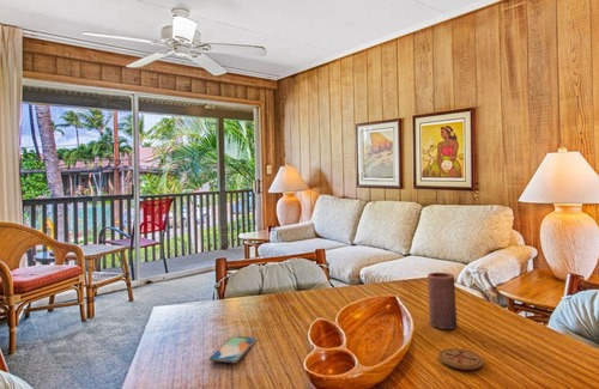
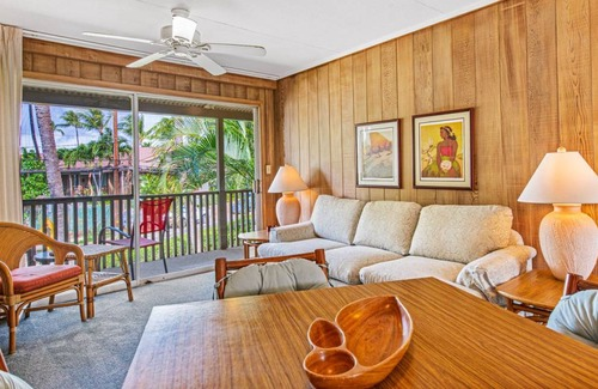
- coaster (460, 358)
- smartphone (234, 348)
- candle (441, 299)
